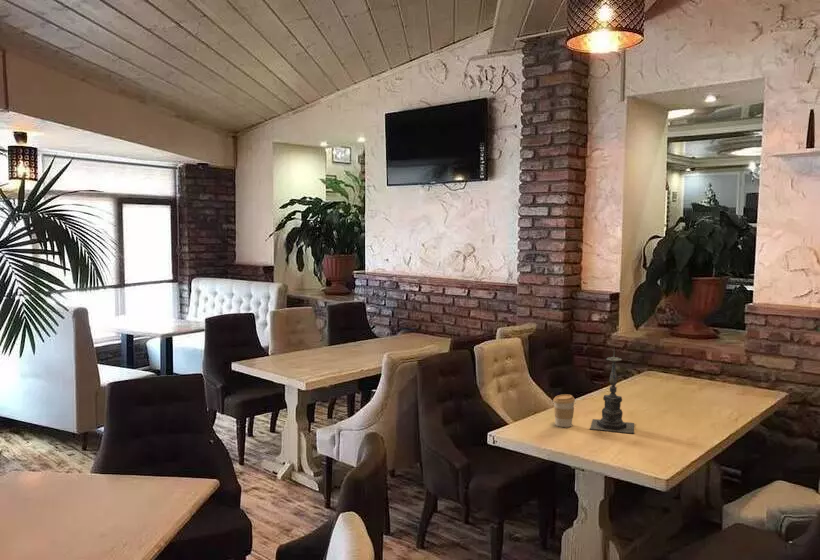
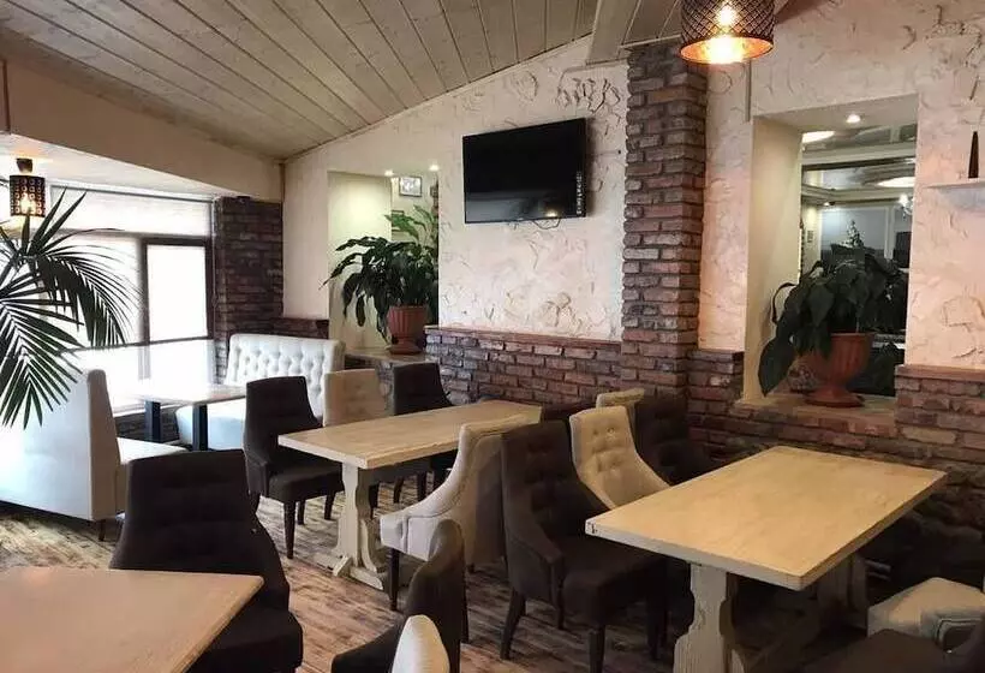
- coffee cup (563, 410)
- candle holder (613, 386)
